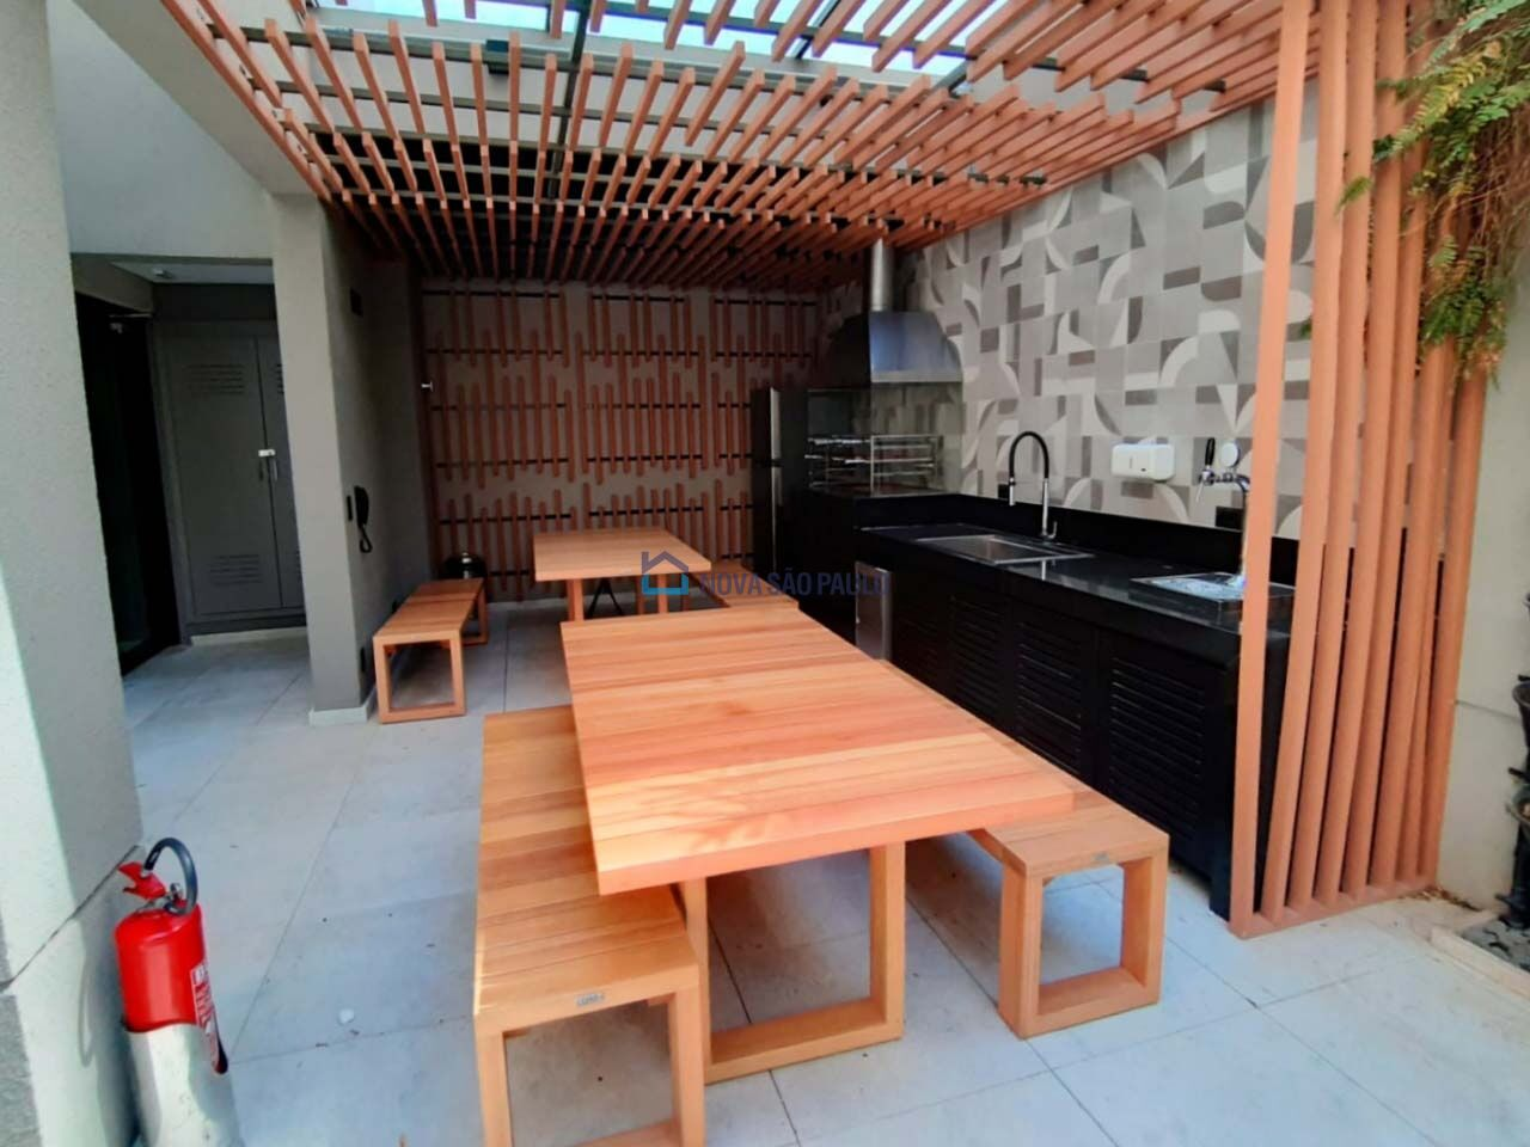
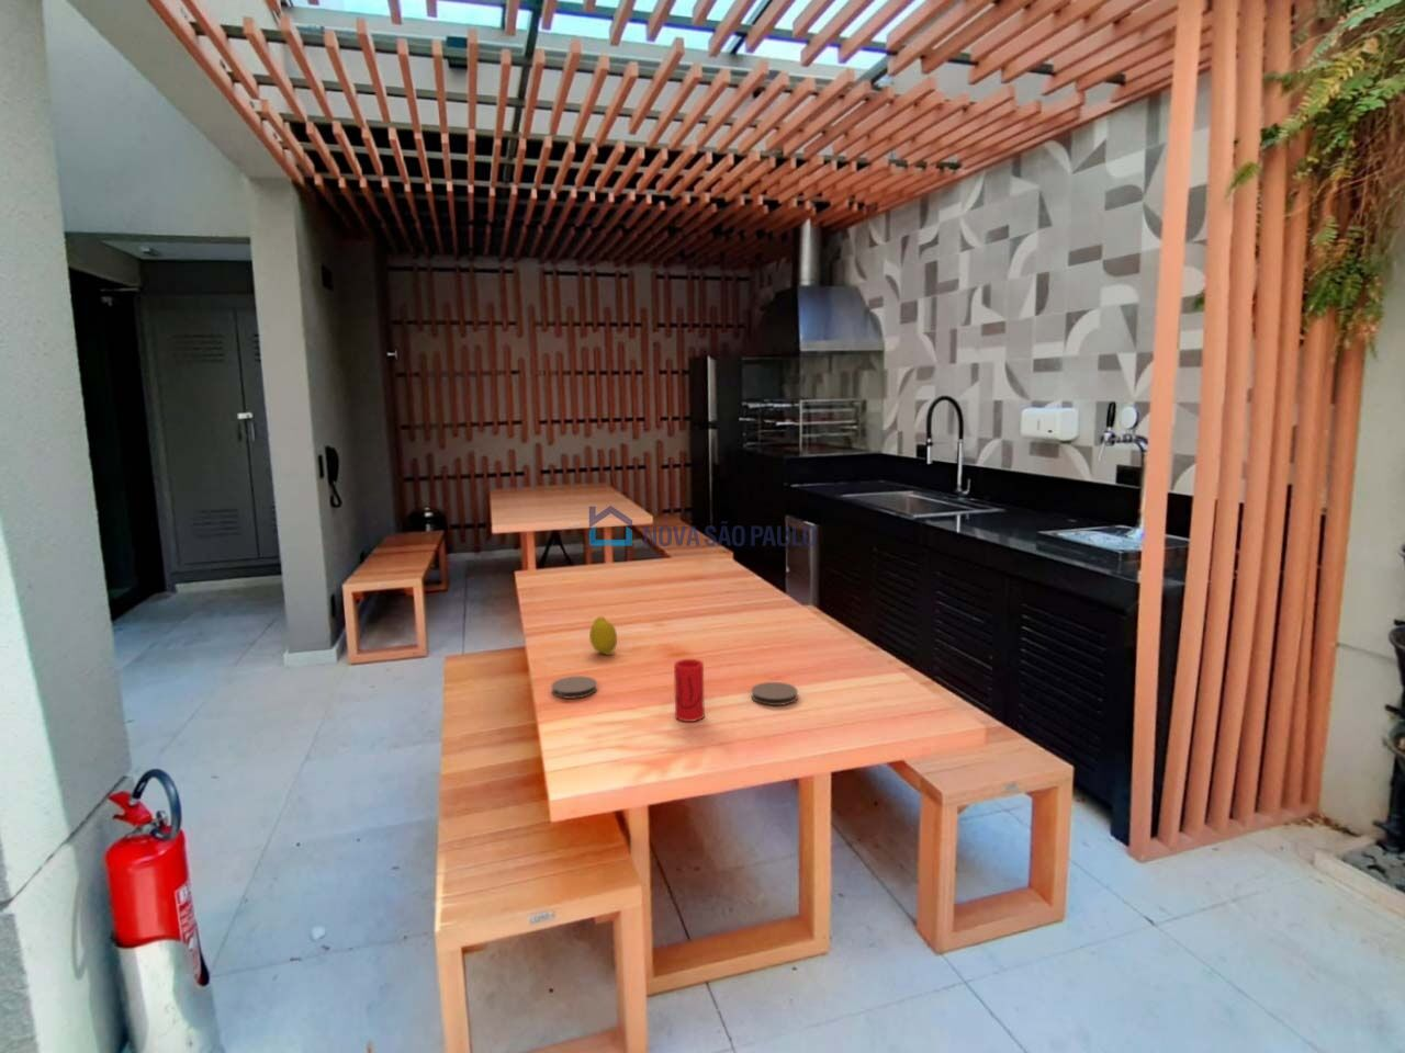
+ coaster (574, 687)
+ cup (689, 689)
+ fruit (603, 635)
+ coaster (773, 694)
